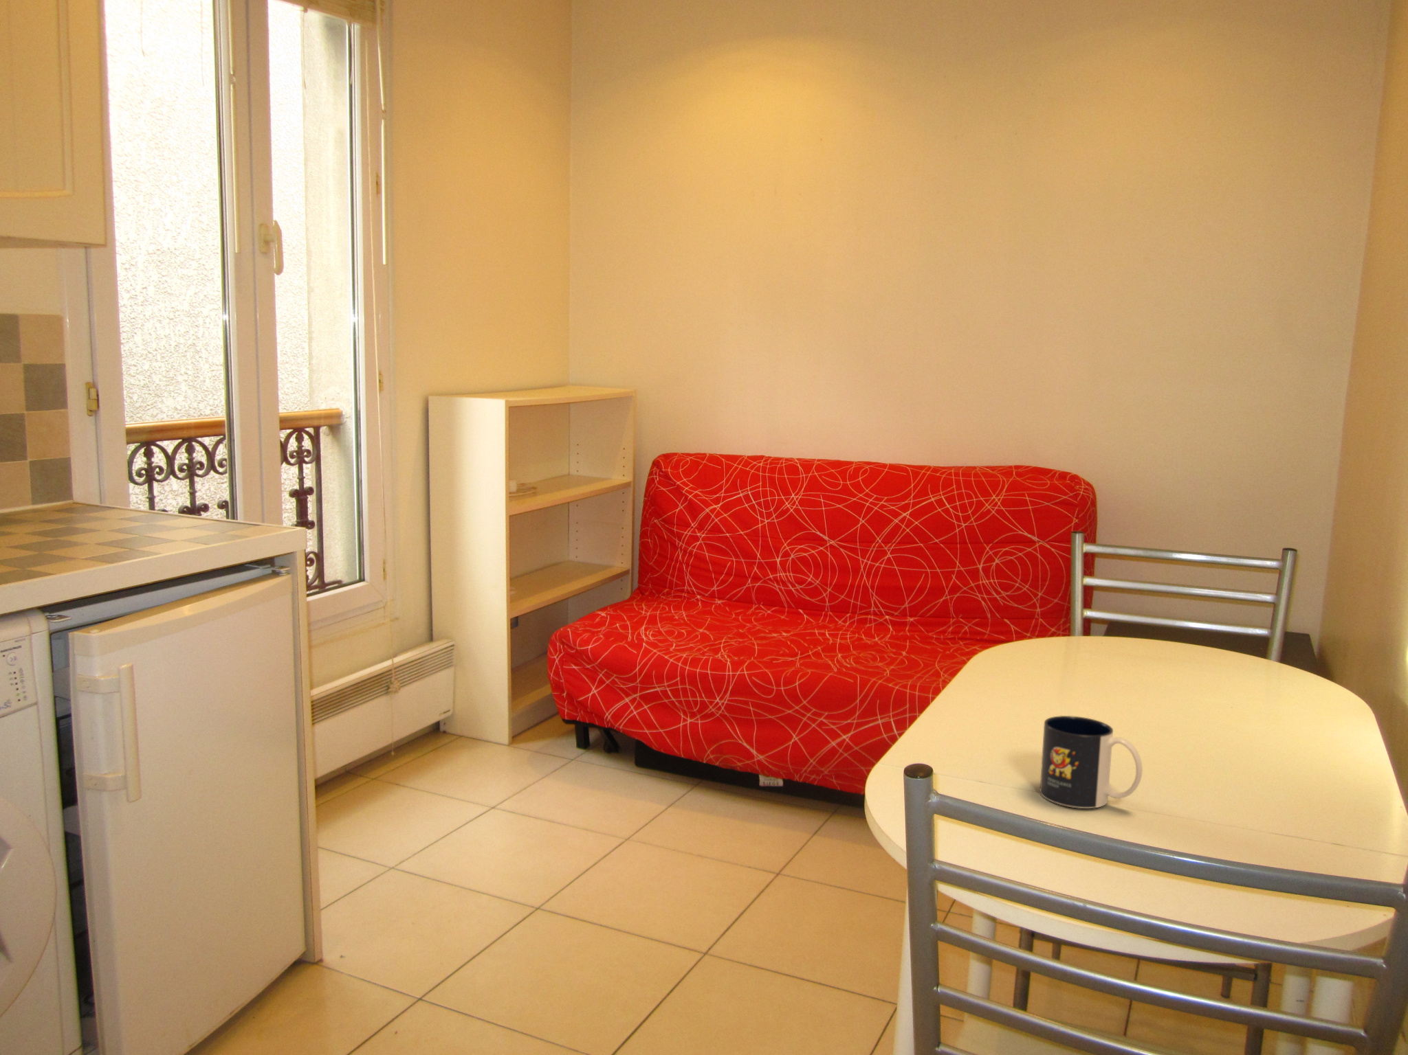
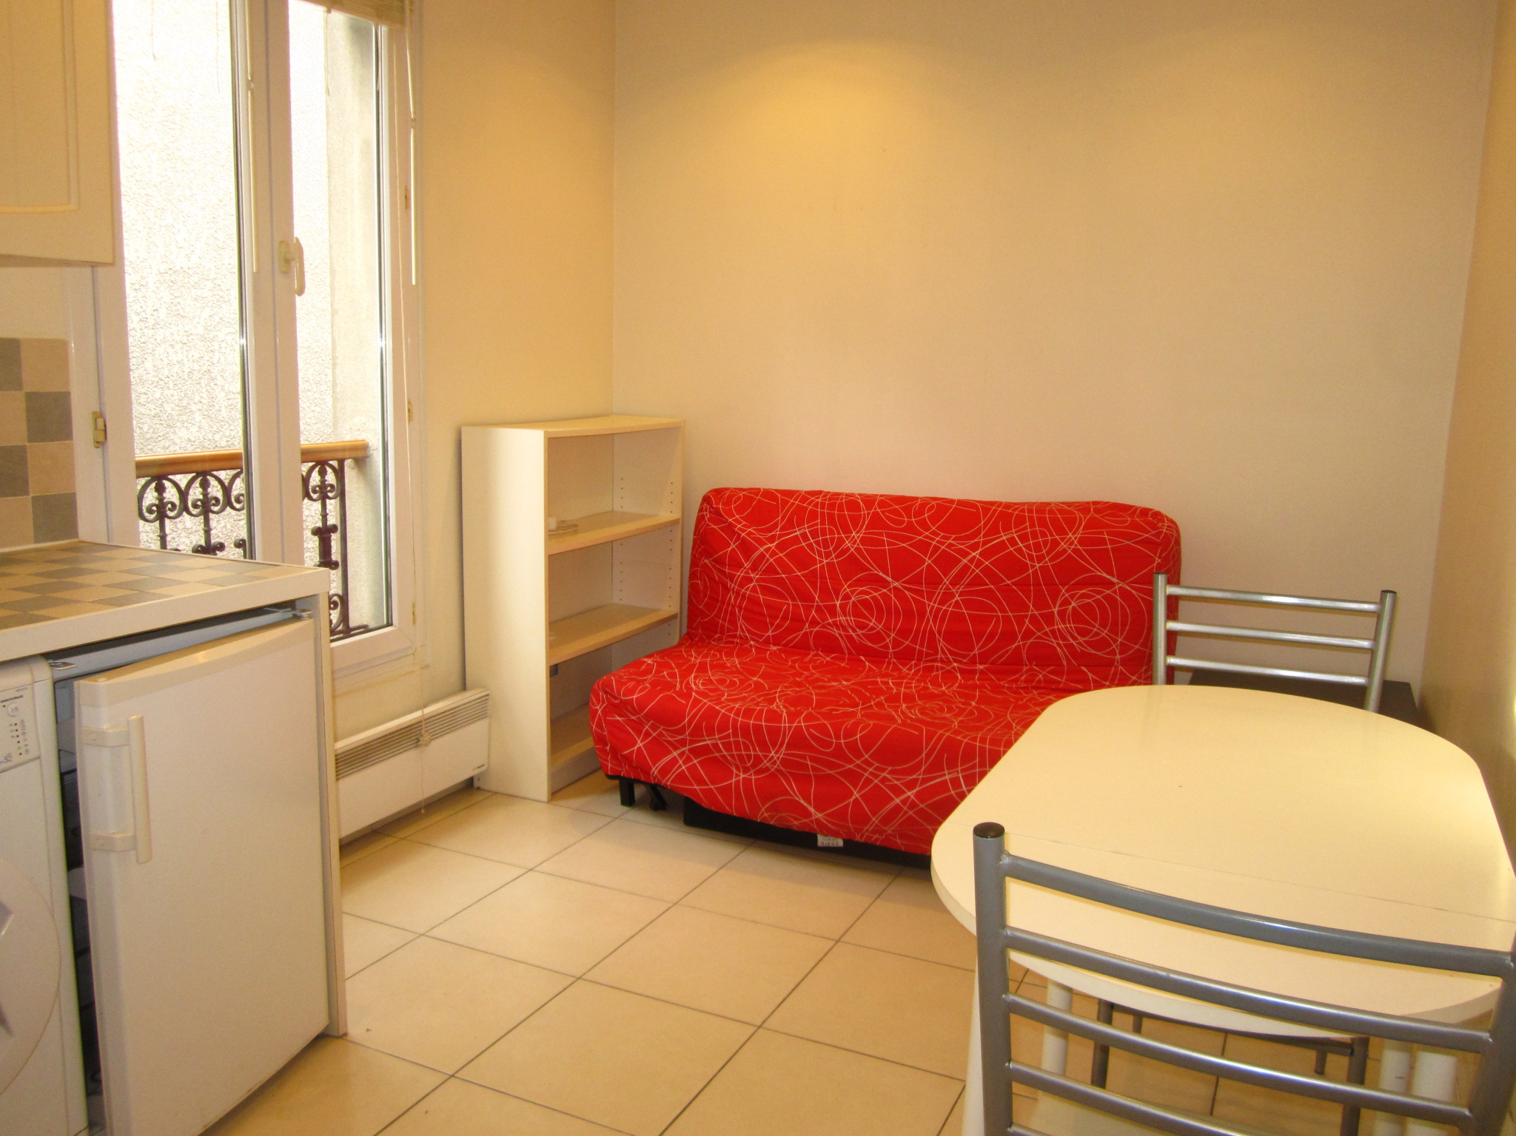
- mug (1091, 764)
